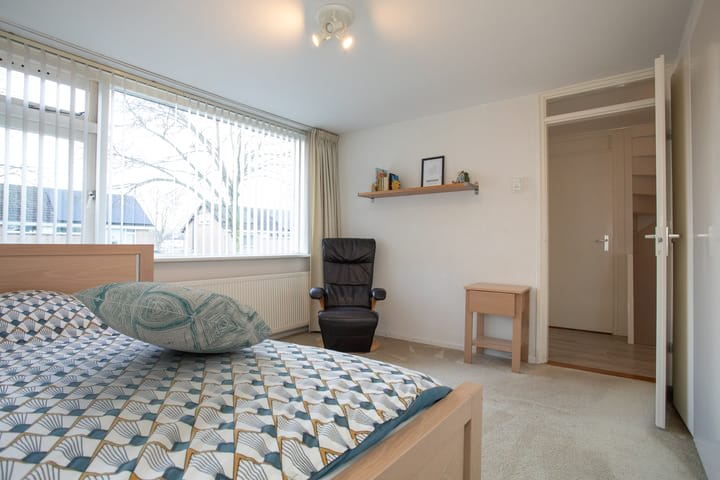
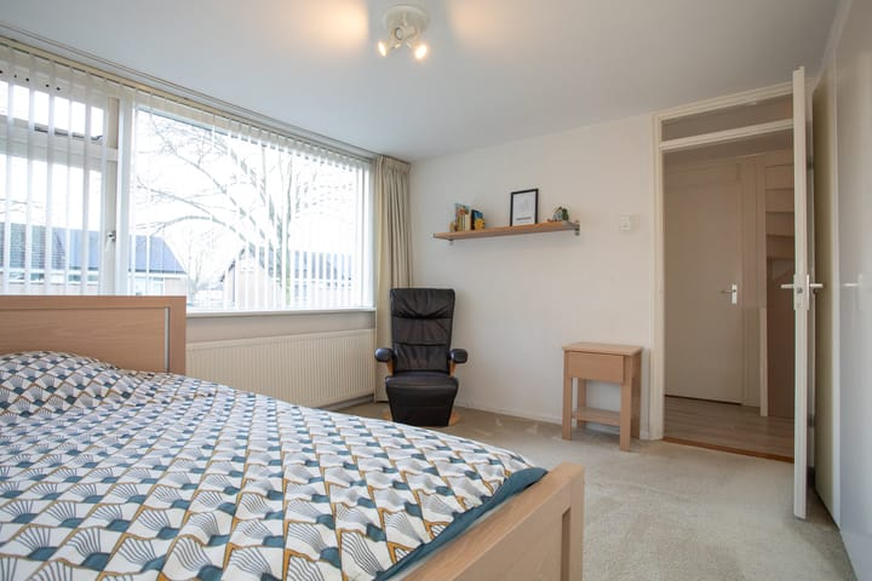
- decorative pillow (174, 318)
